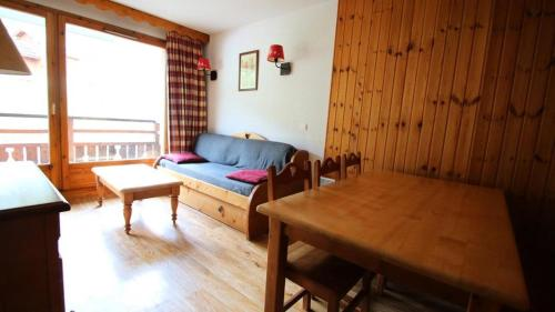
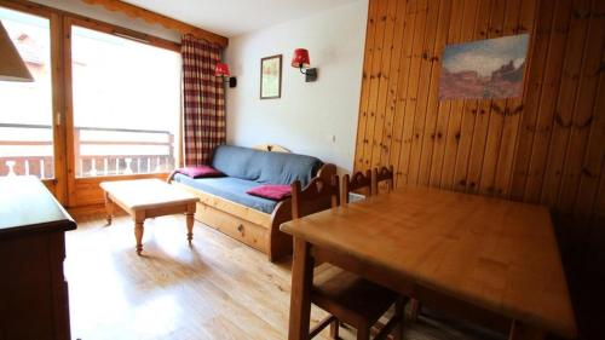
+ wall art (479, 69)
